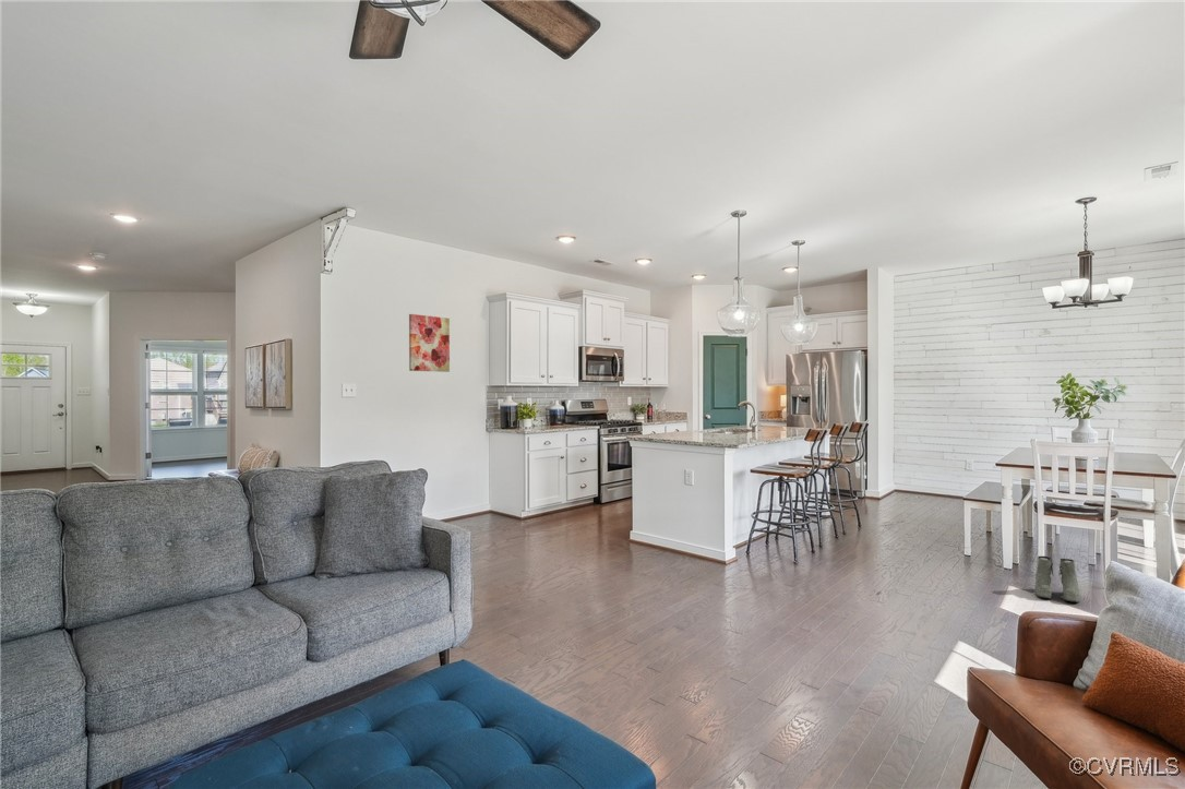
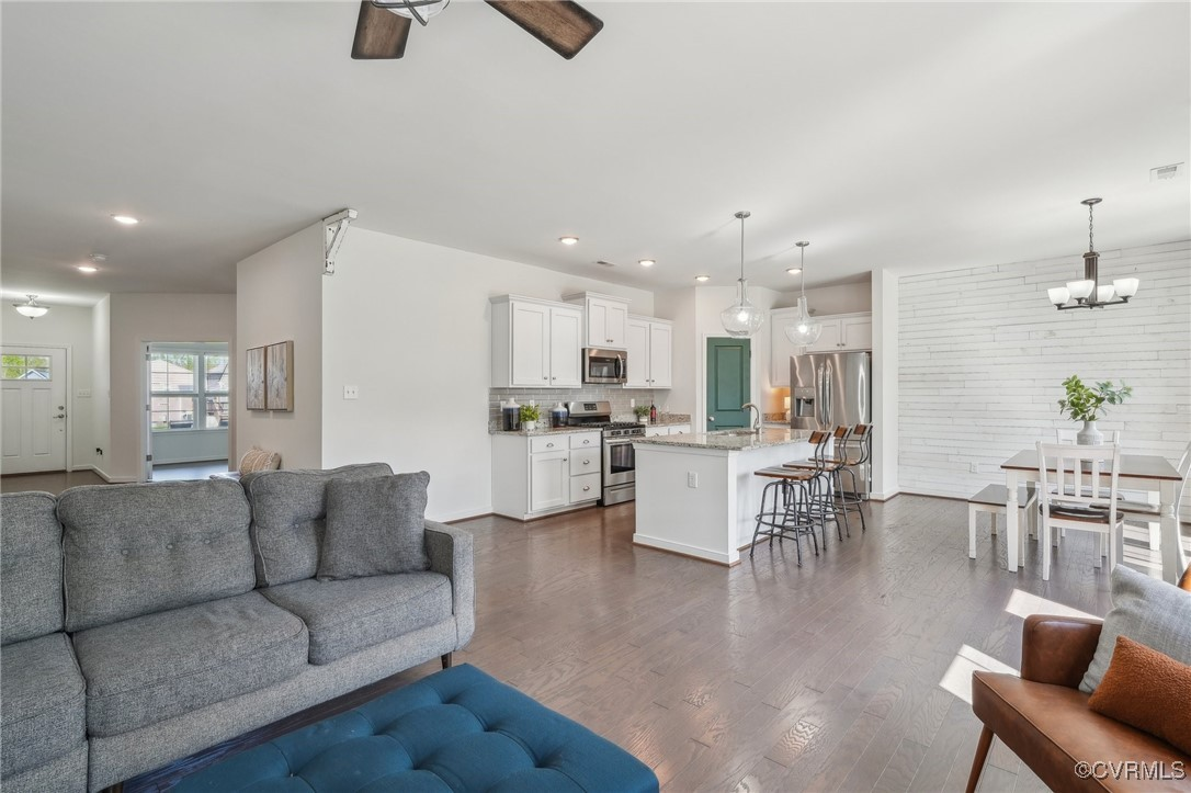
- wall art (429, 344)
- boots (1053, 575)
